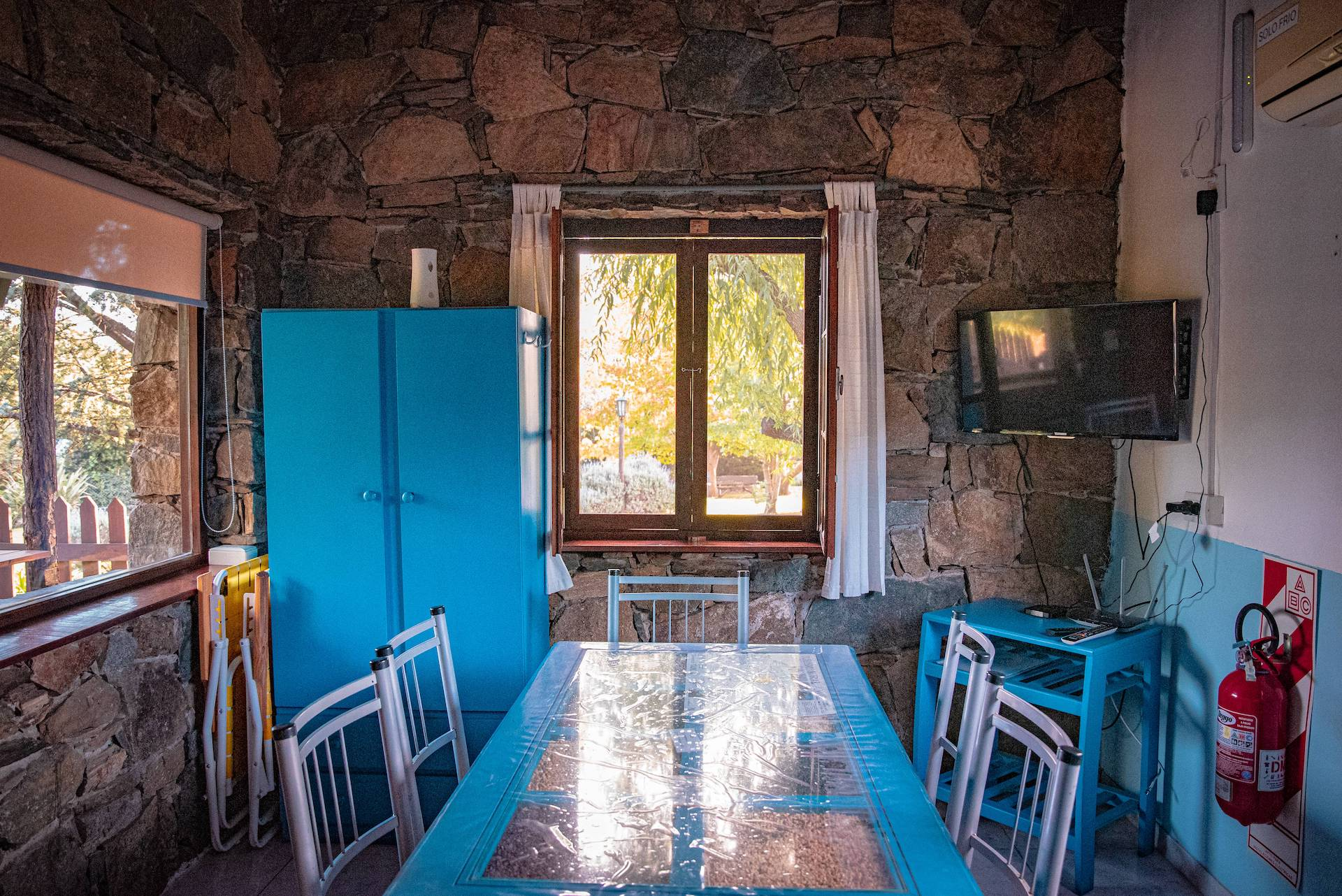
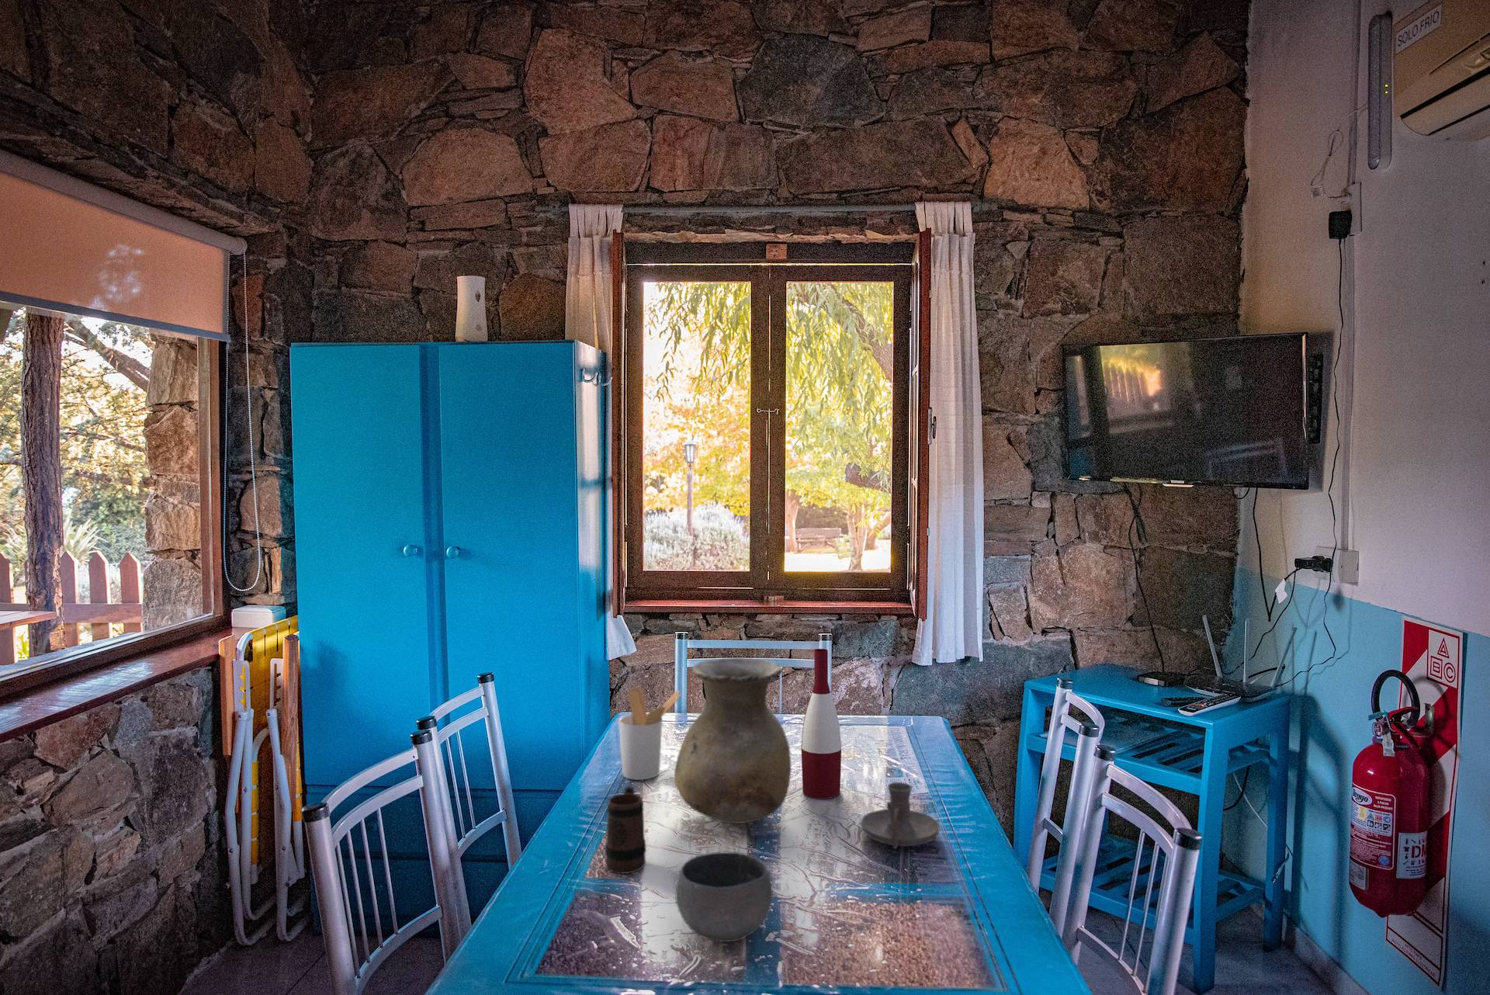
+ vase (734, 742)
+ mug (627, 827)
+ candle holder (898, 815)
+ utensil holder (652, 732)
+ bowl (724, 899)
+ alcohol (820, 721)
